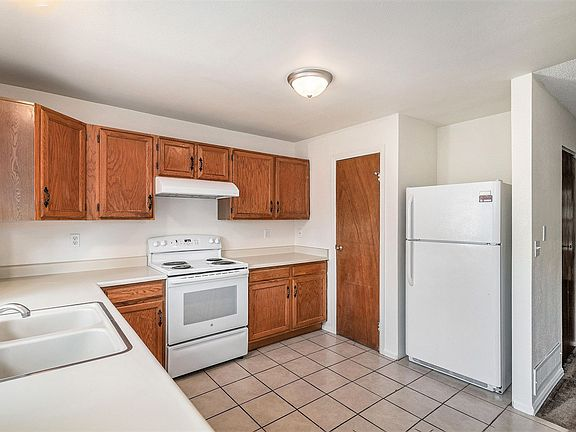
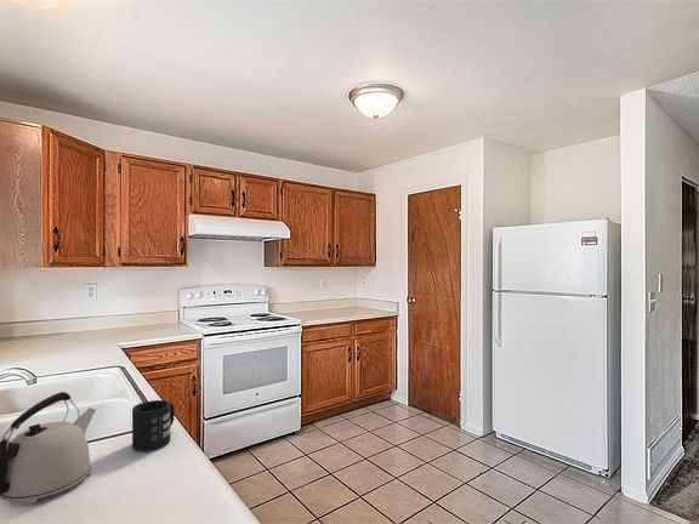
+ kettle (49, 438)
+ mug (157, 421)
